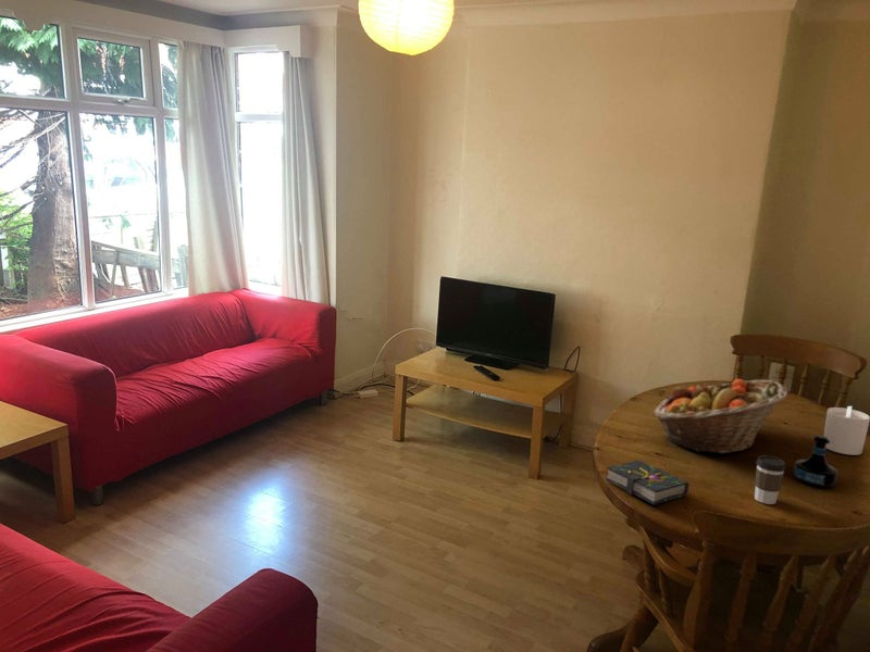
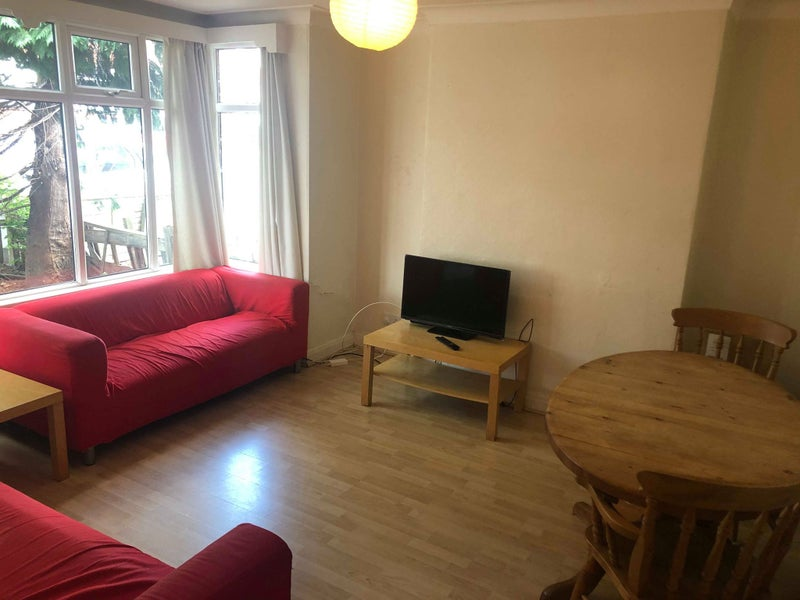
- candle (845, 427)
- coffee cup (768, 479)
- tequila bottle (817, 459)
- book (646, 480)
- fruit basket (718, 409)
